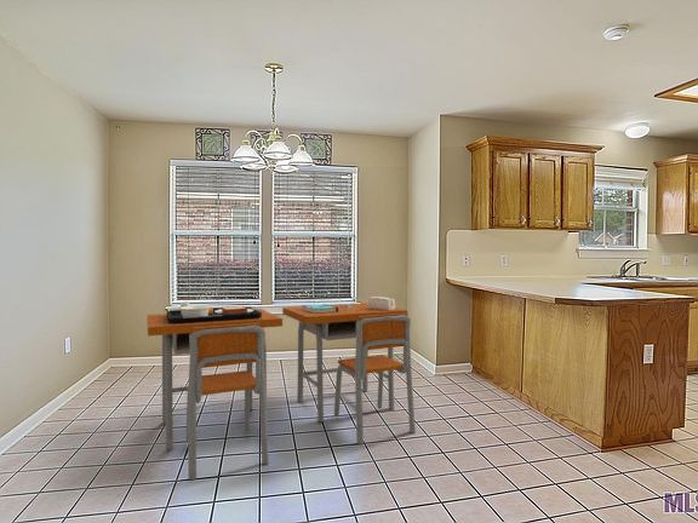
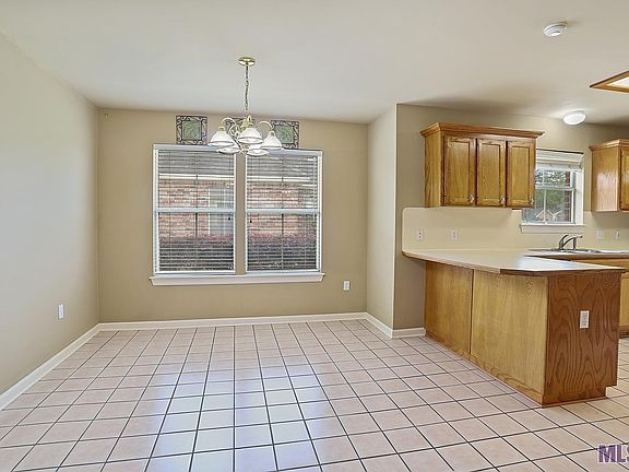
- dining table (298, 360)
